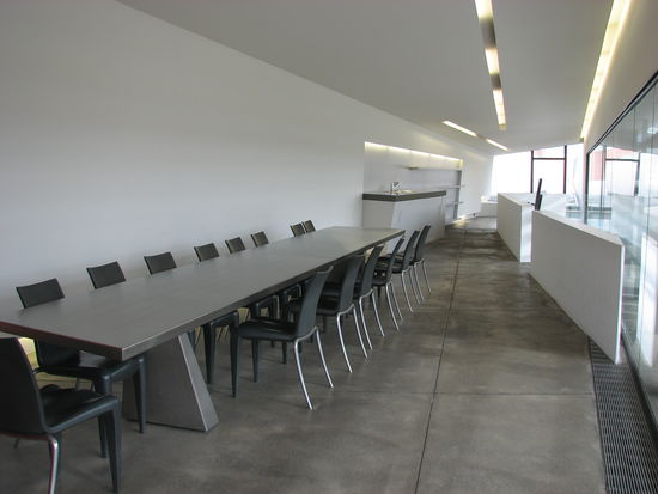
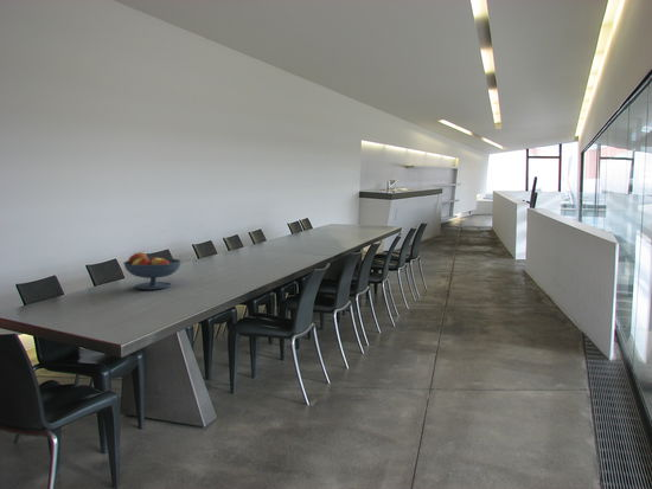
+ fruit bowl (153, 269)
